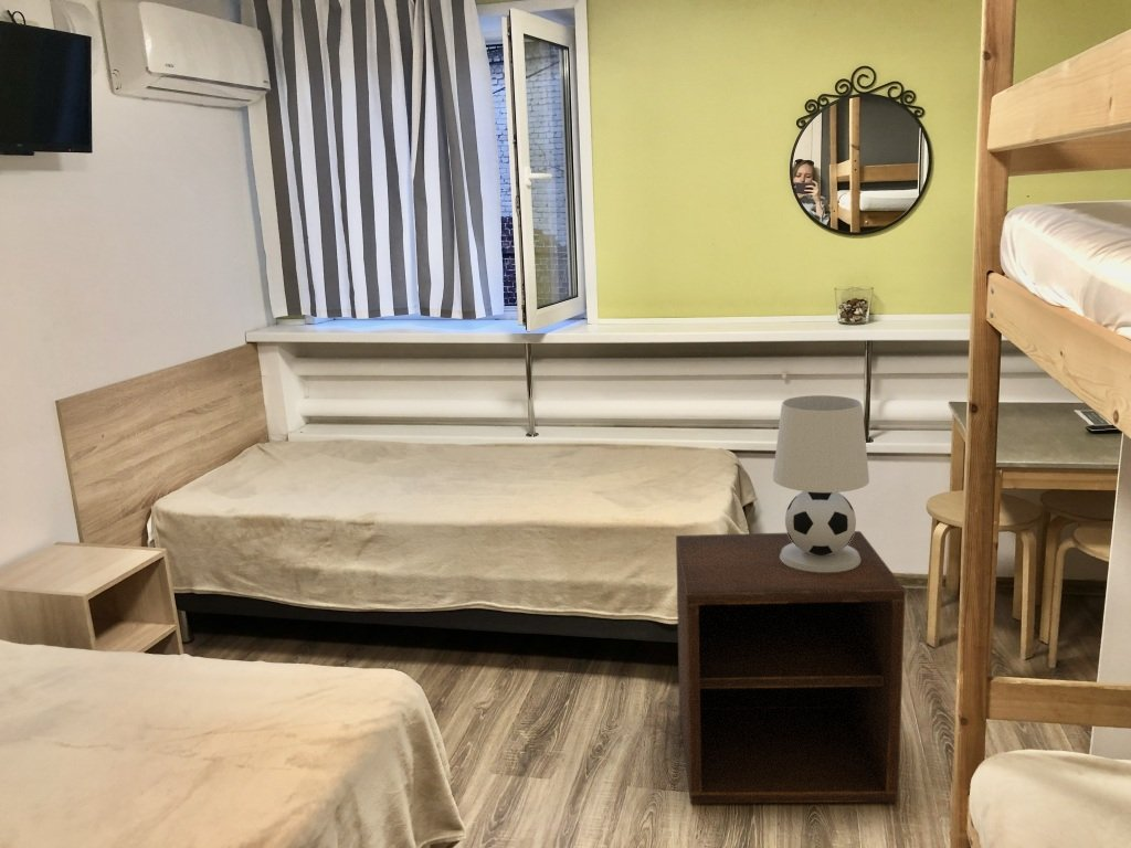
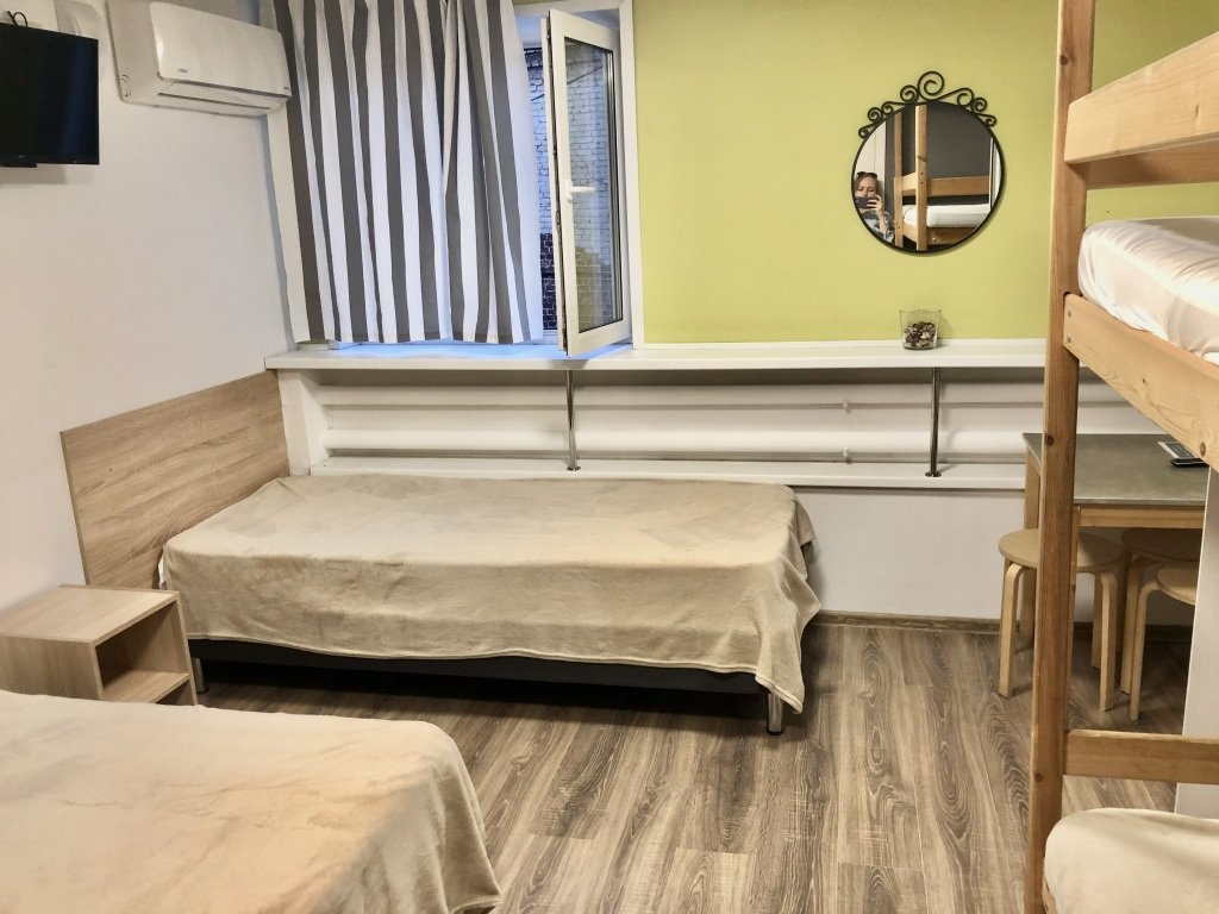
- nightstand (779, 659)
- table lamp (820, 480)
